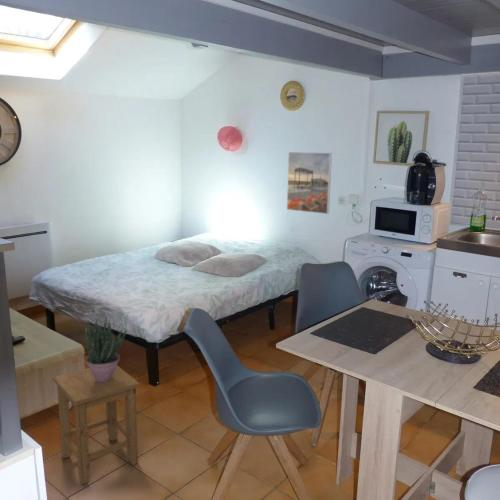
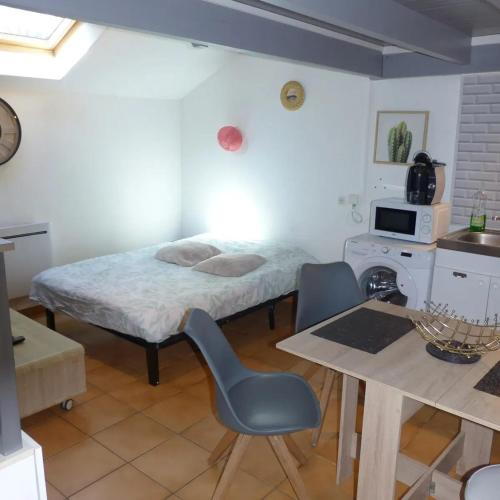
- stool (97, 421)
- potted plant (104, 348)
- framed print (308, 182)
